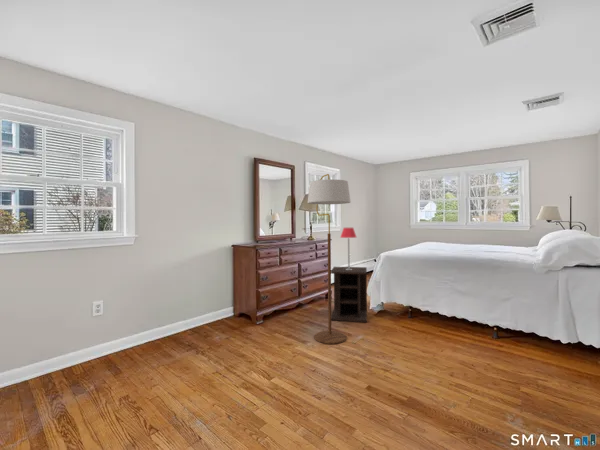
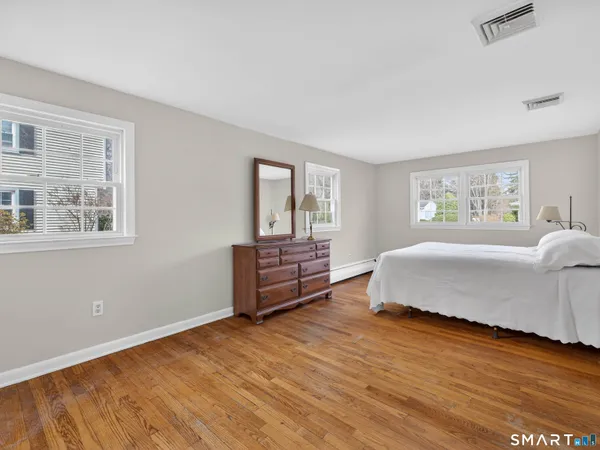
- floor lamp (328, 255)
- nightstand (349, 292)
- table lamp (348, 248)
